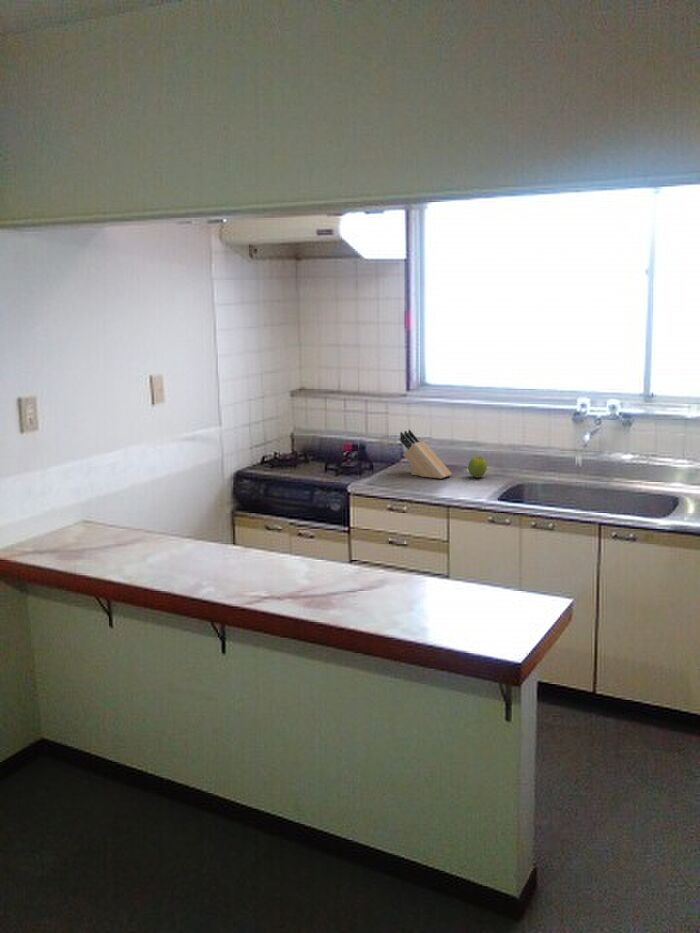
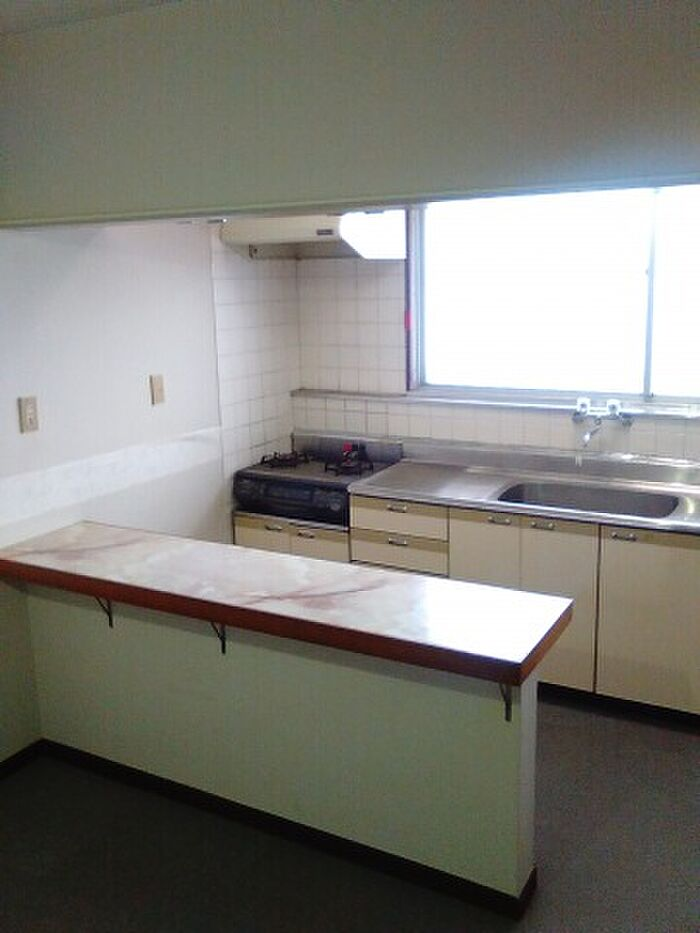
- knife block (424, 453)
- fruit (477, 466)
